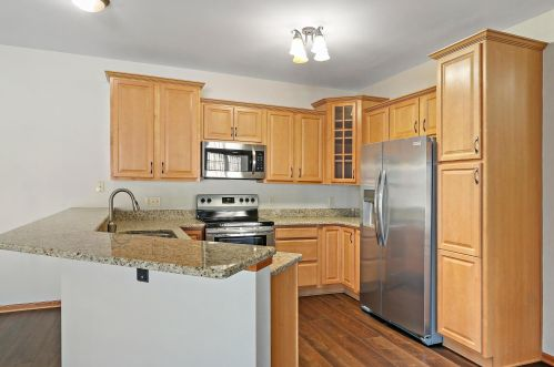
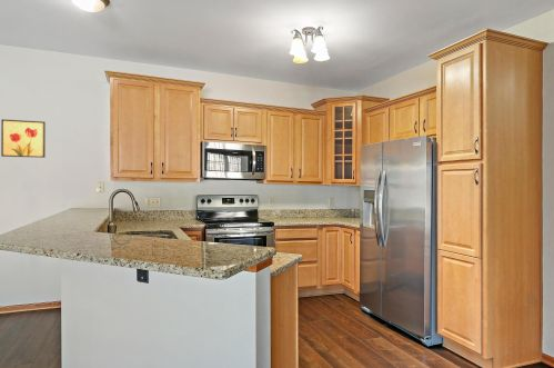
+ wall art (23, 138)
